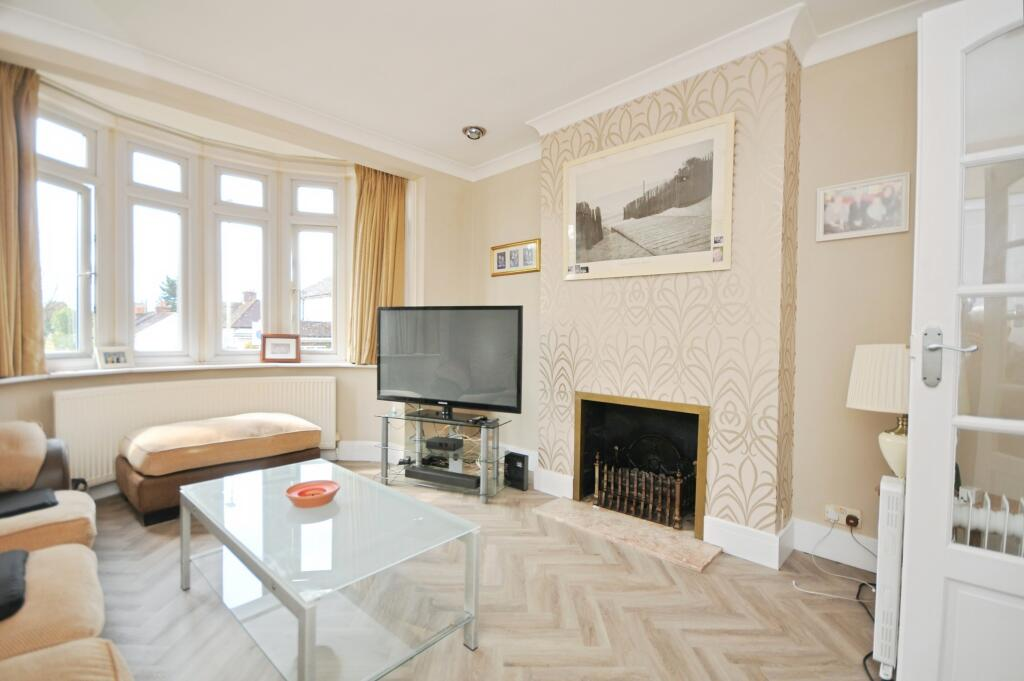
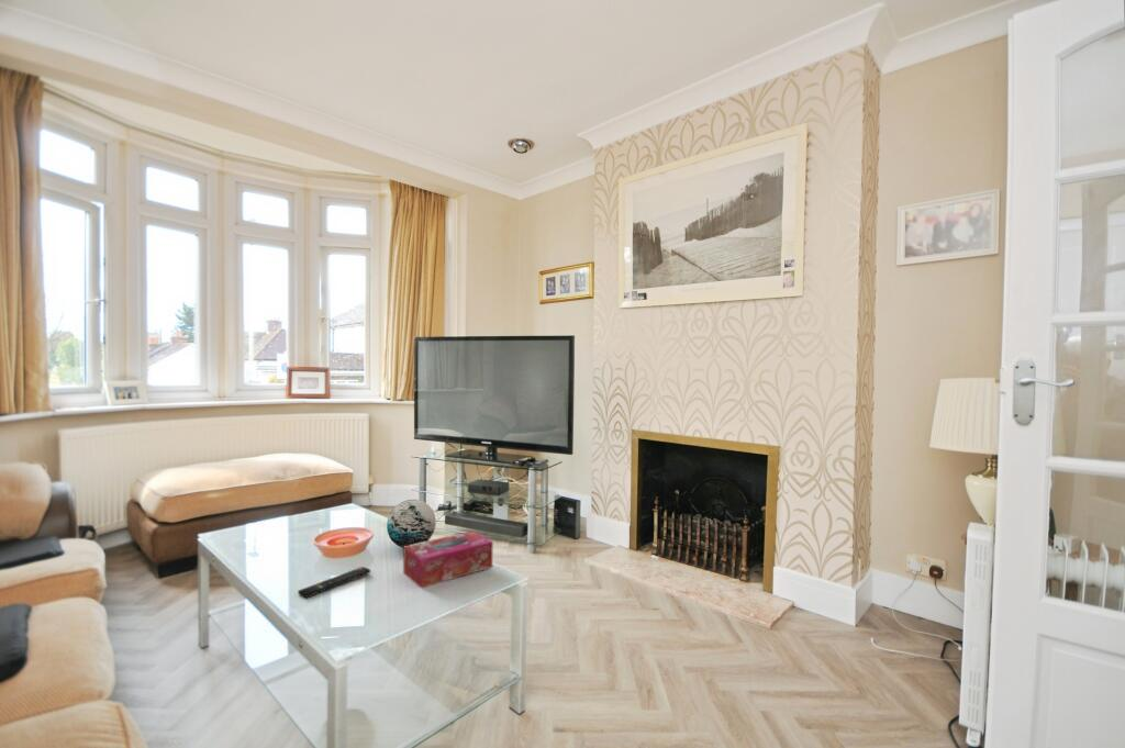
+ decorative orb (411, 523)
+ tissue box (448, 557)
+ remote control (336, 581)
